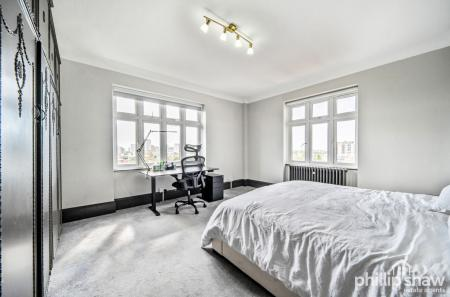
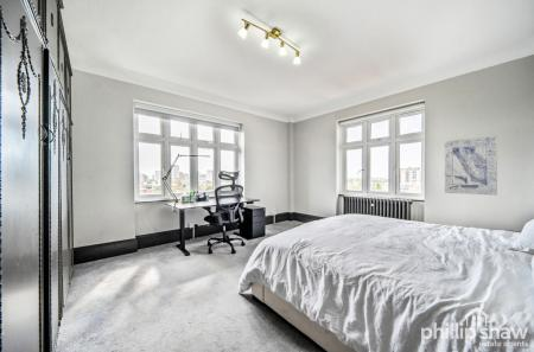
+ wall art (469, 166)
